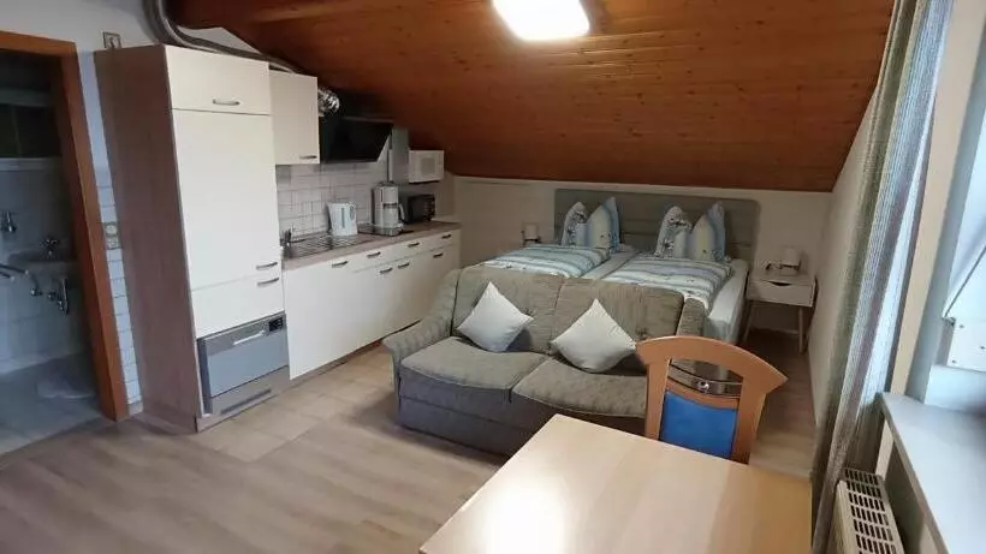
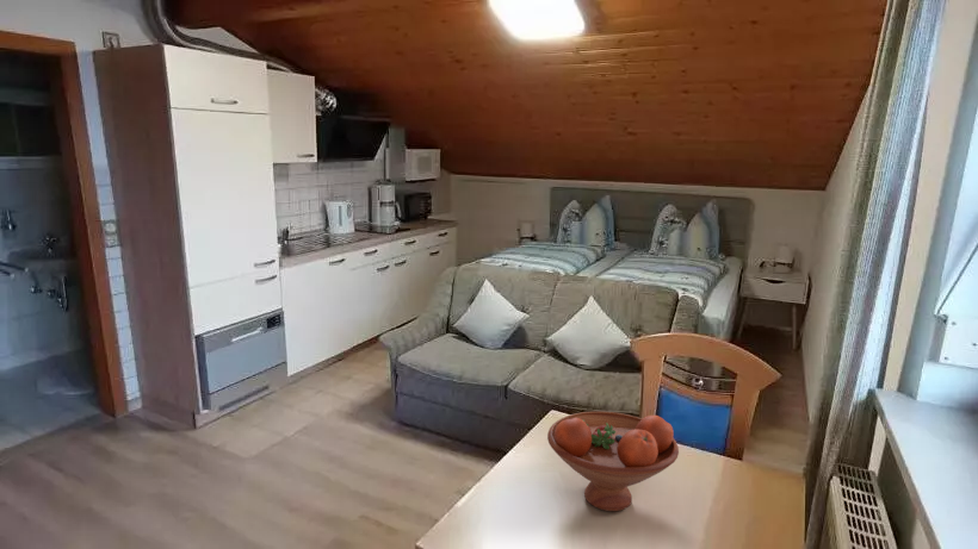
+ fruit bowl (609, 456)
